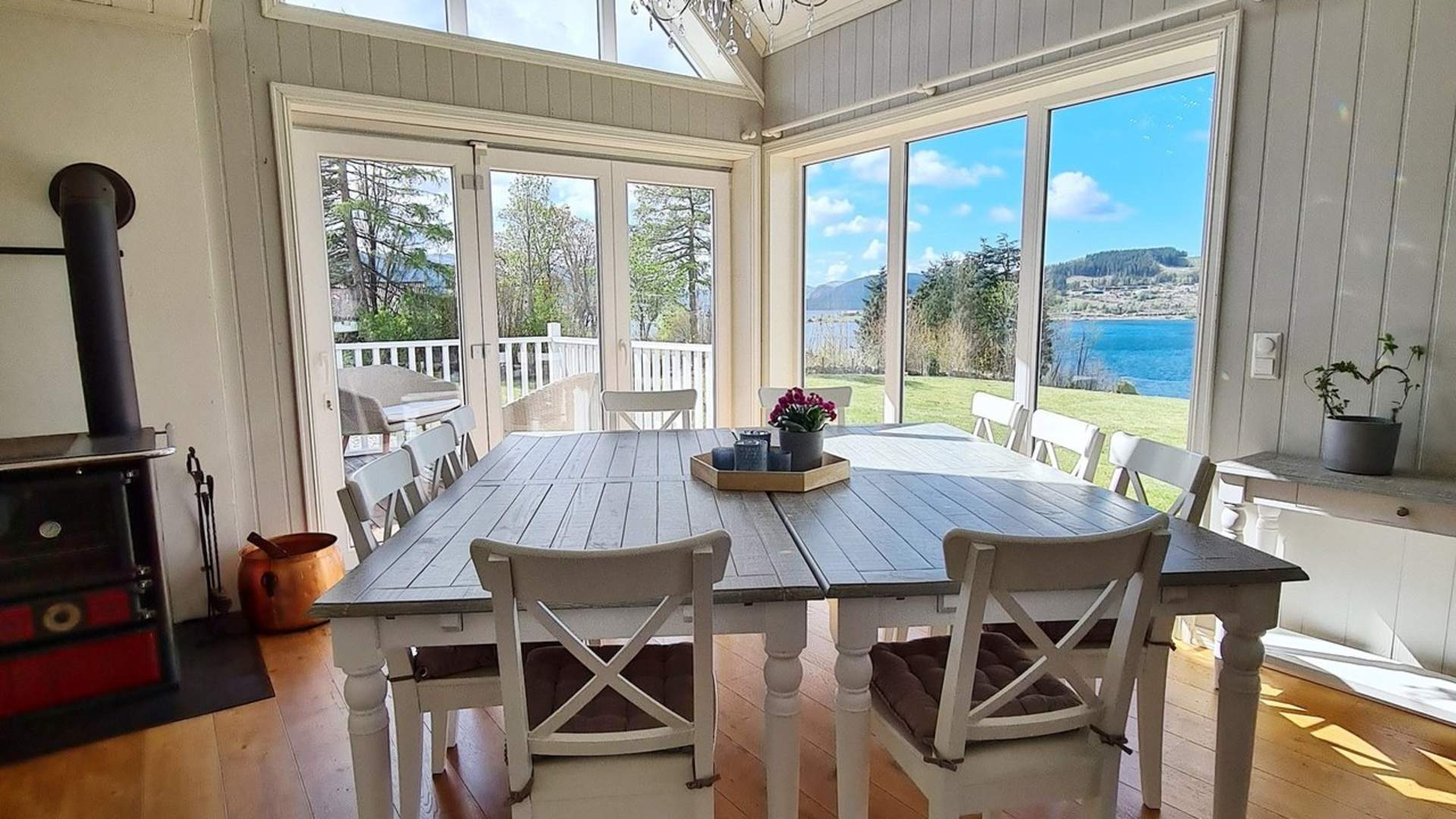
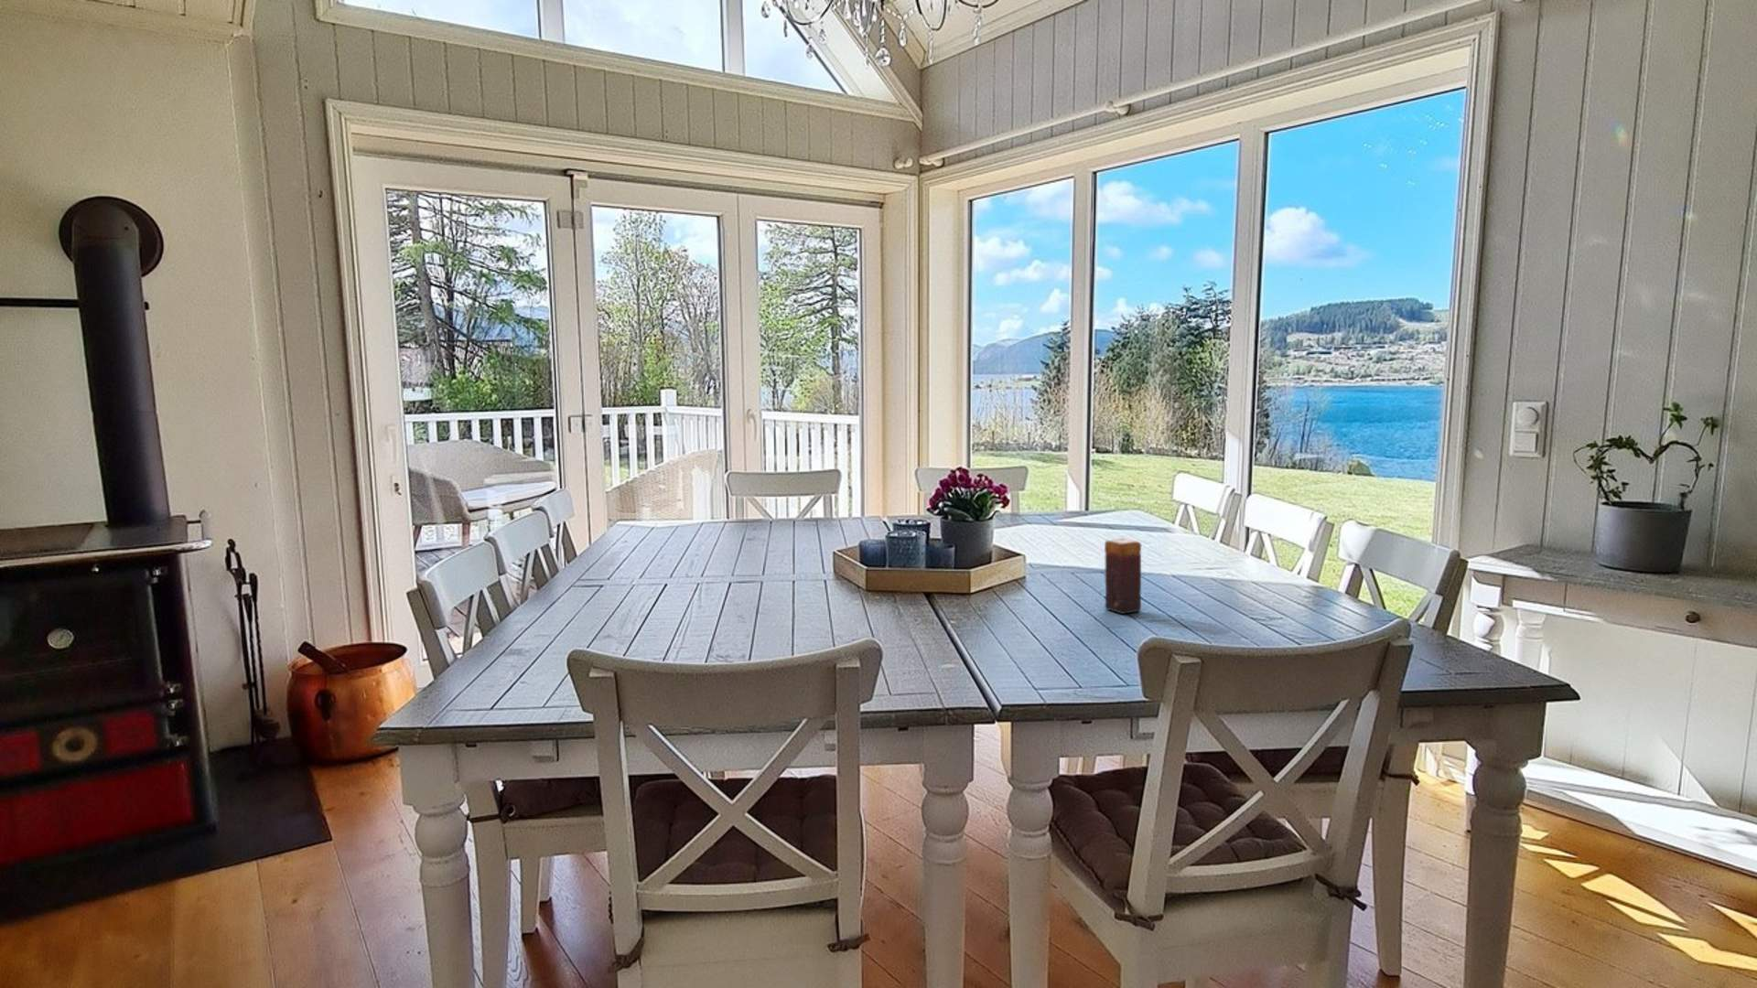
+ candle (1122, 574)
